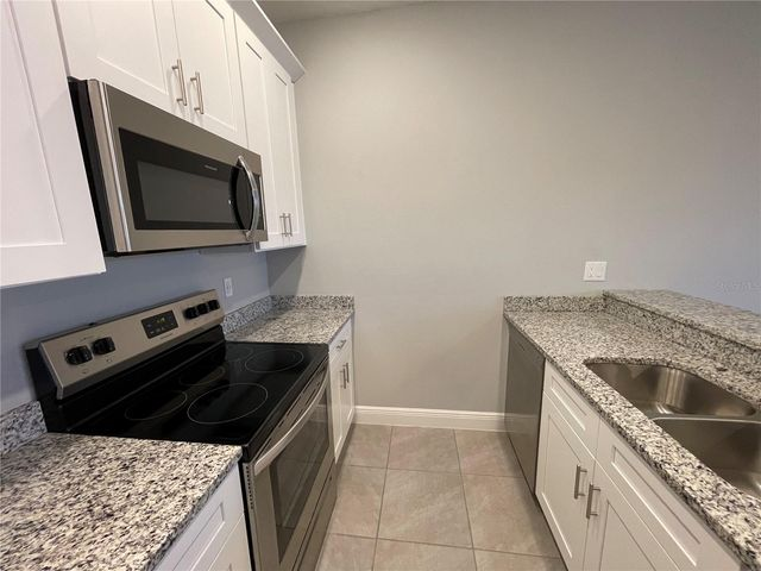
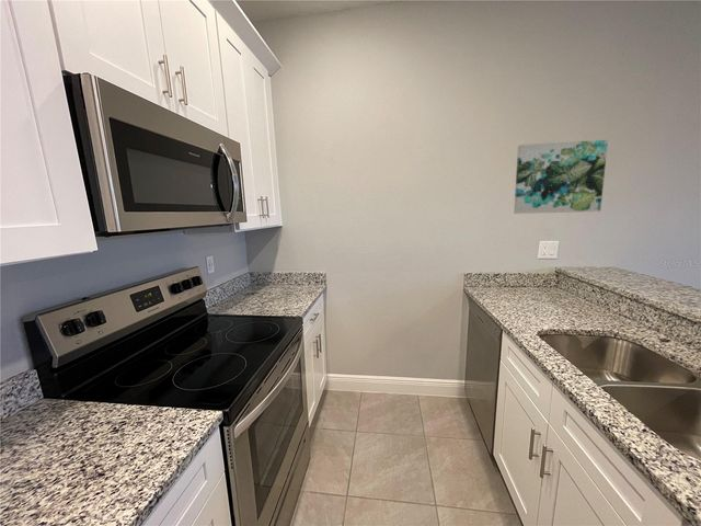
+ wall art (559, 178)
